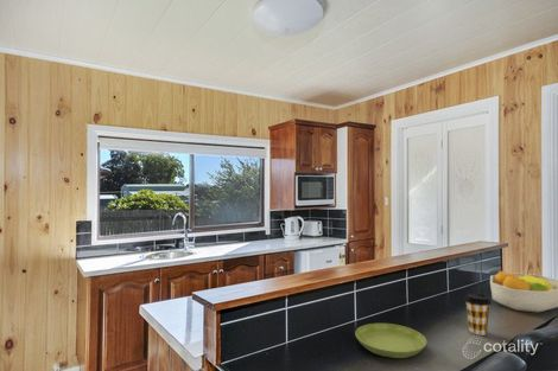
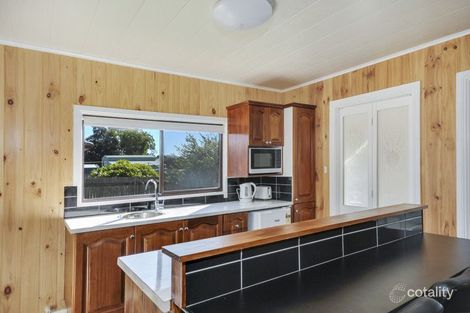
- coffee cup (477, 313)
- fruit bowl (525, 287)
- saucer (389, 340)
